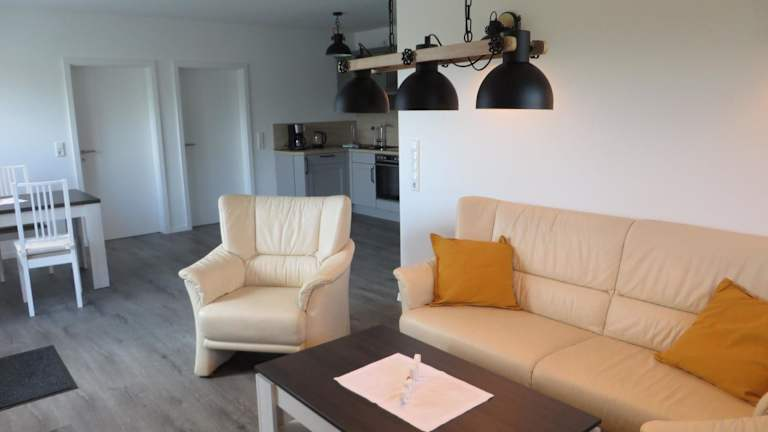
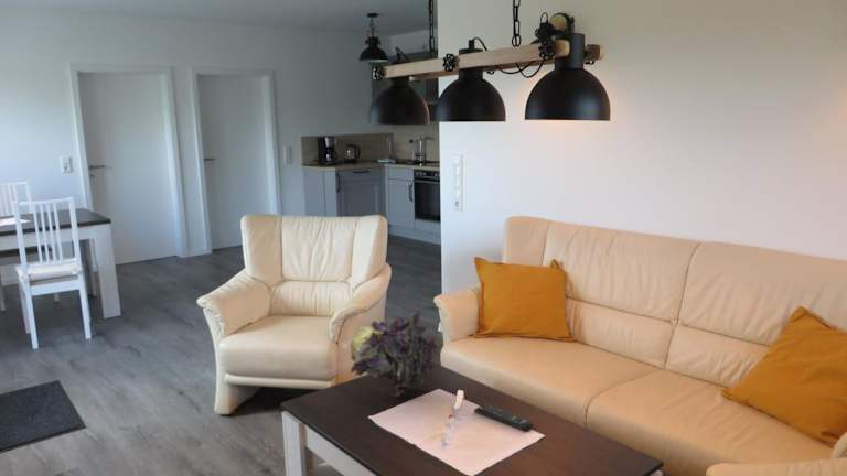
+ remote control (502, 416)
+ plant (392, 355)
